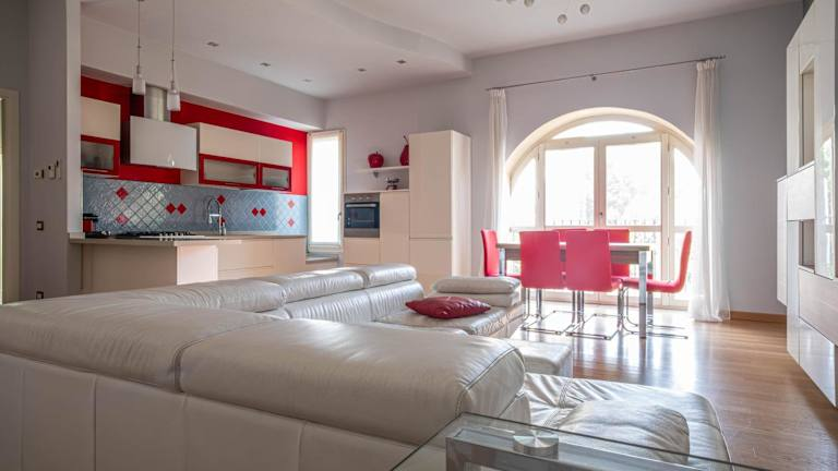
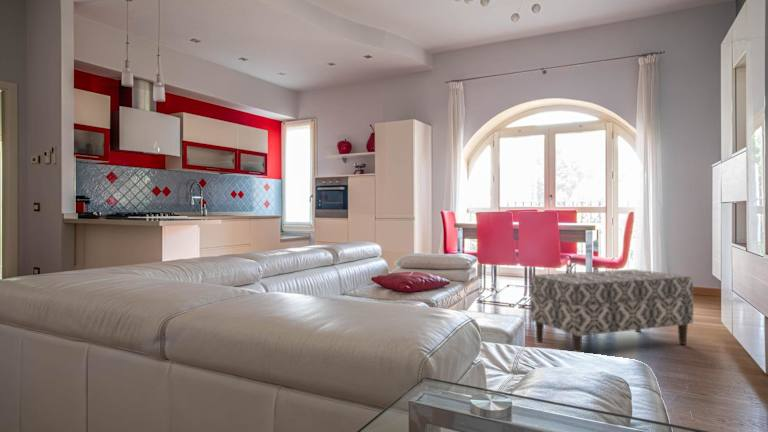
+ bench (610, 309)
